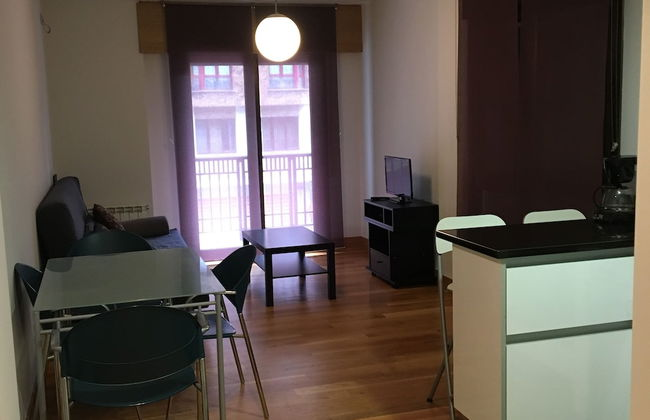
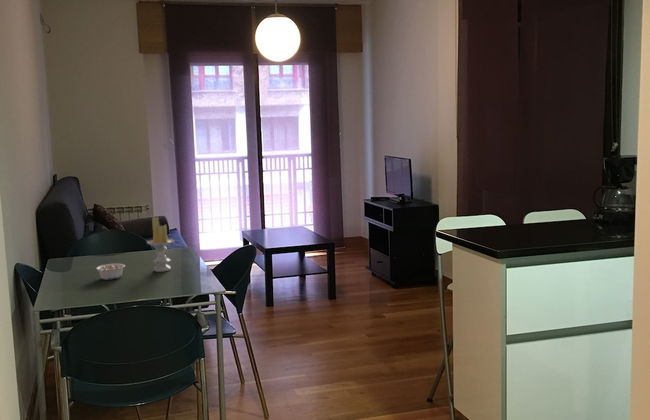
+ legume (110, 271)
+ candle (160, 243)
